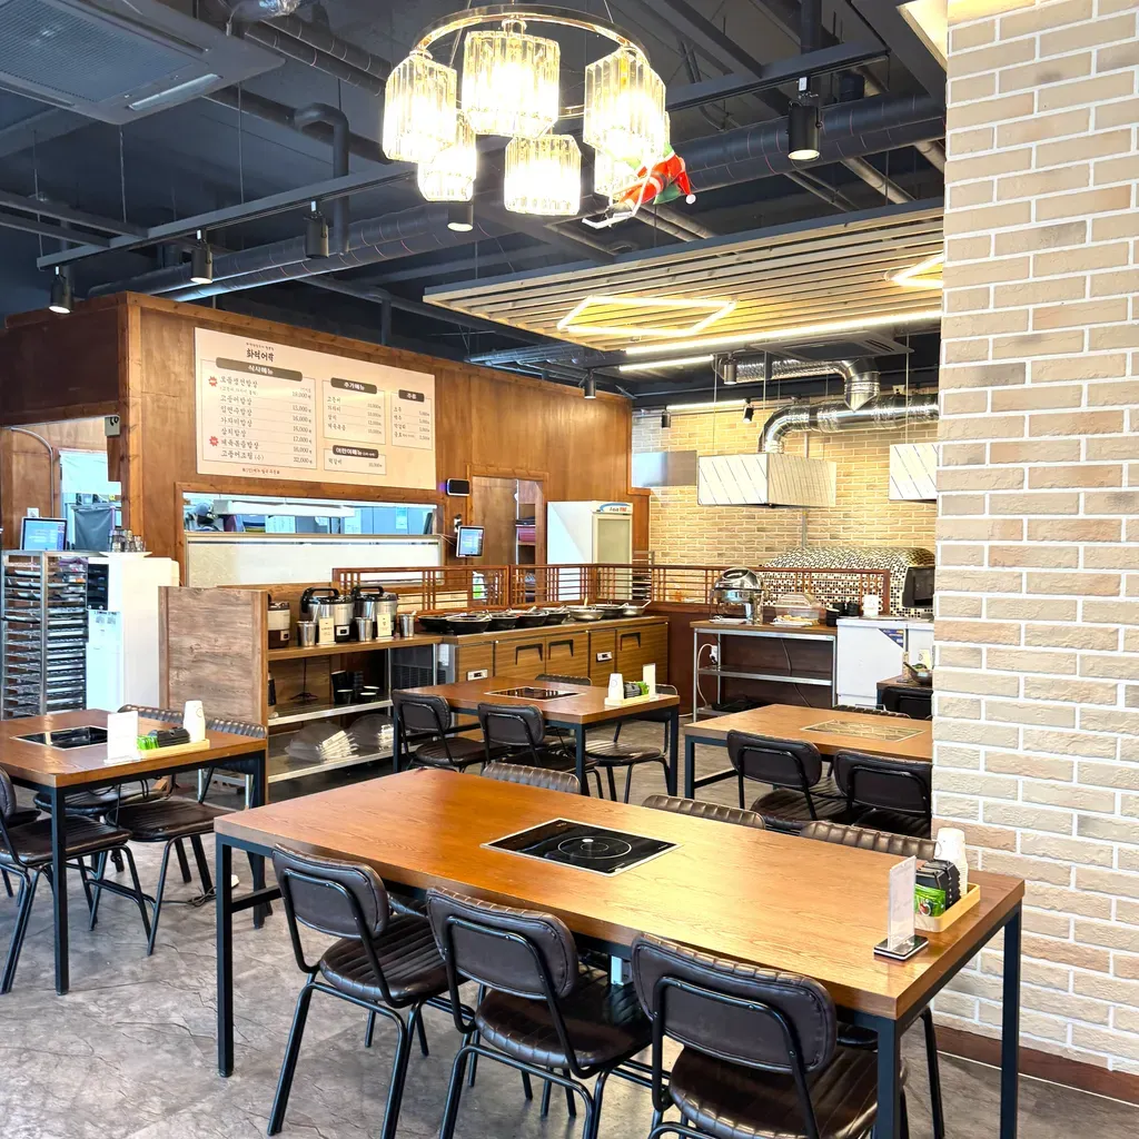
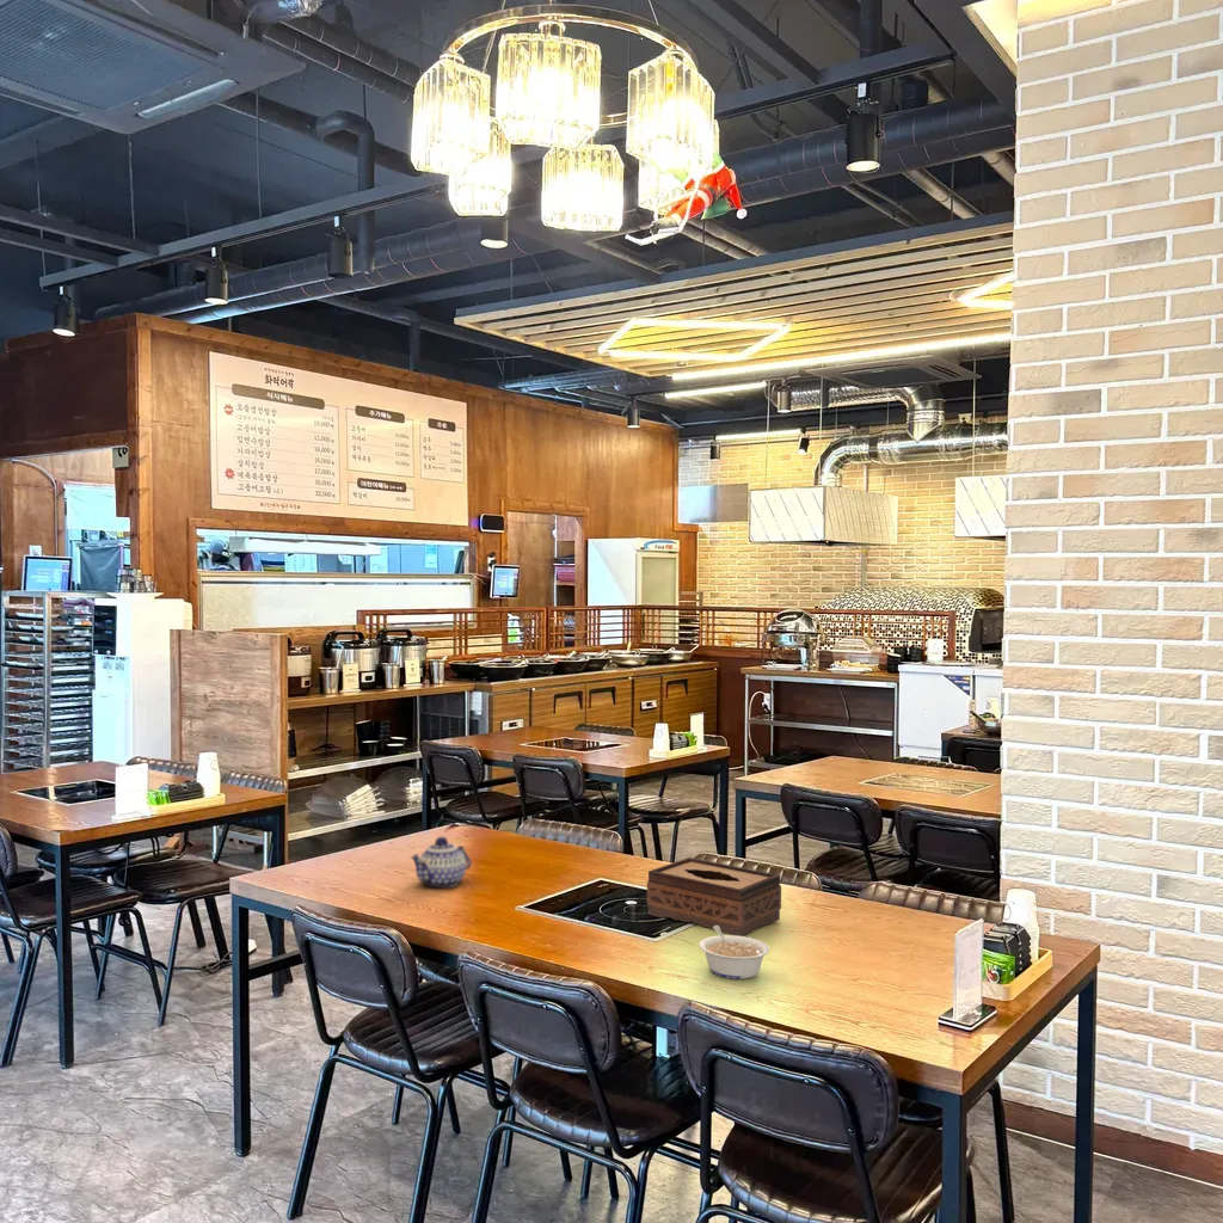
+ legume (731, 954)
+ teapot (441, 861)
+ tissue box (713, 895)
